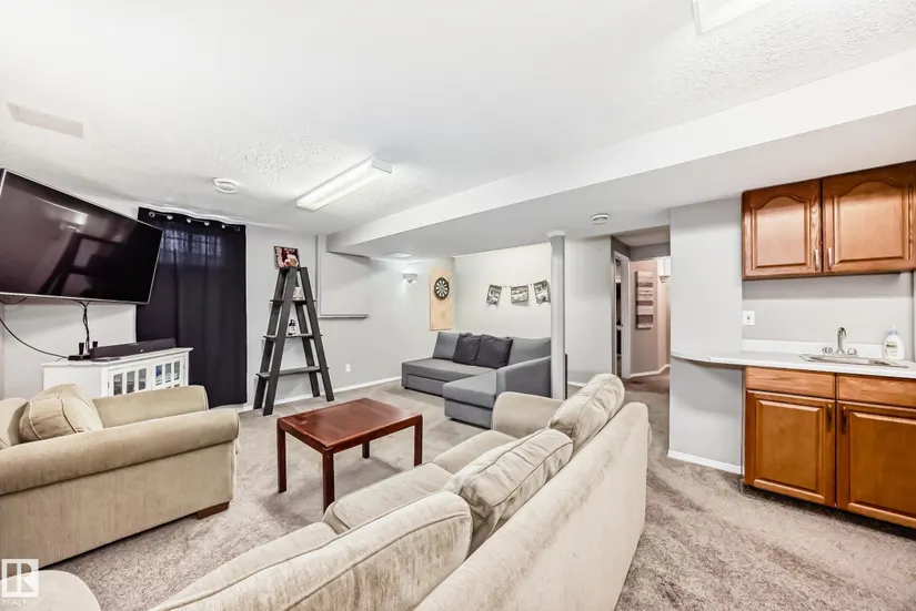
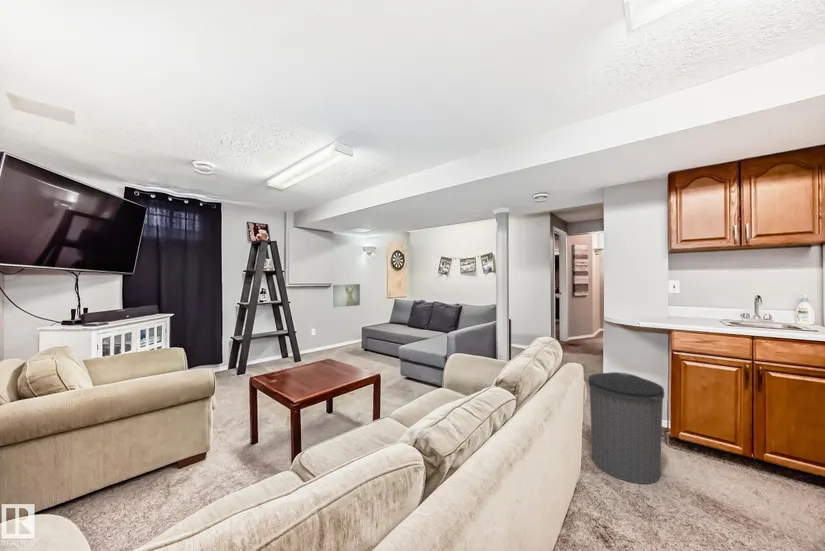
+ trash can (624, 419)
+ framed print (346, 295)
